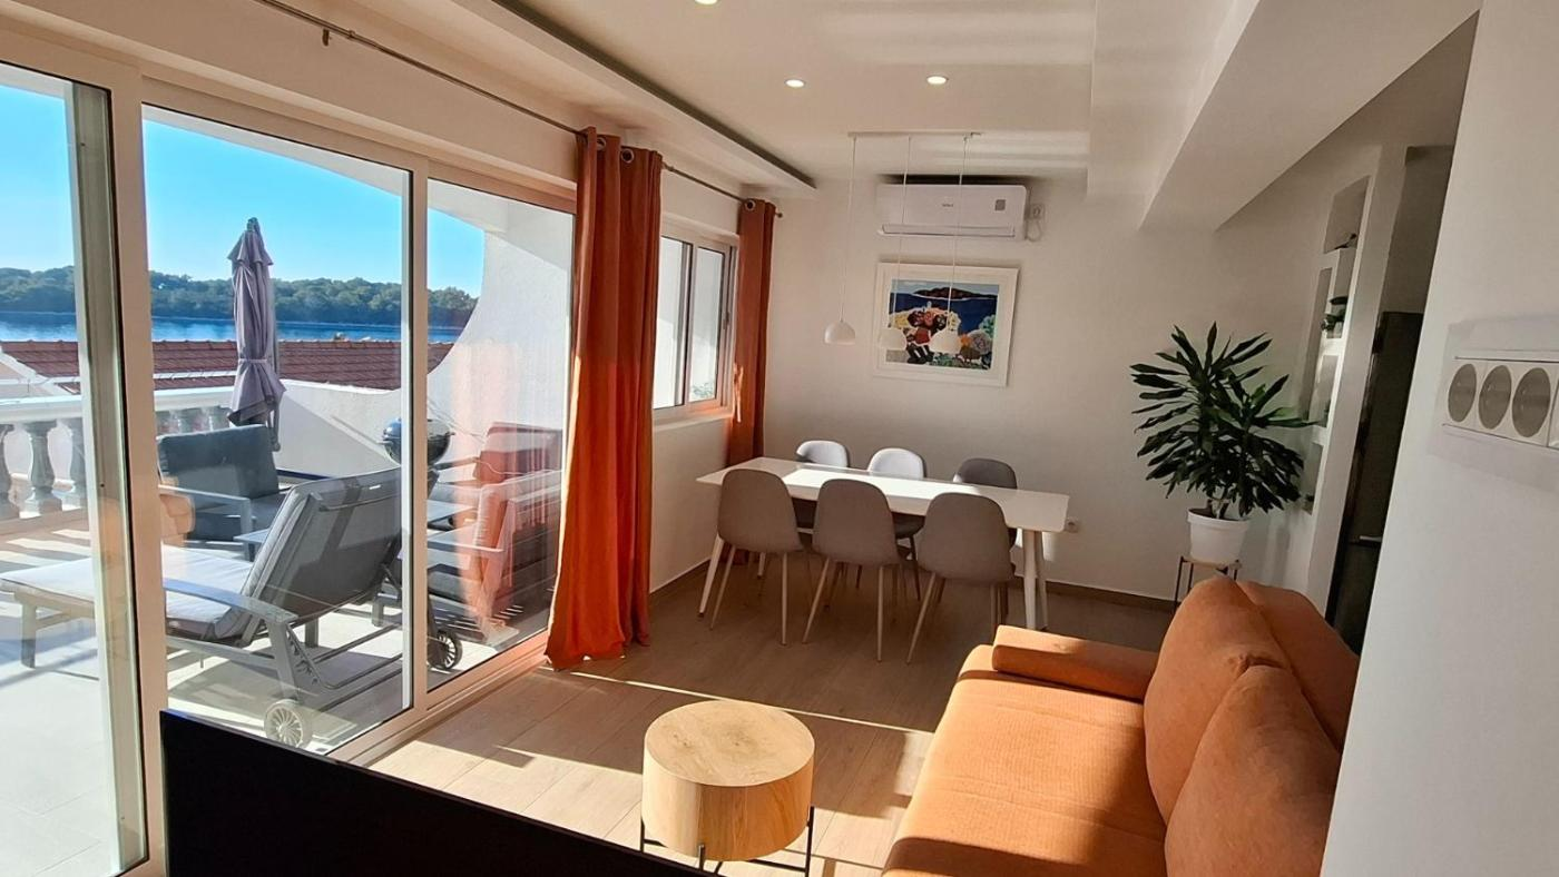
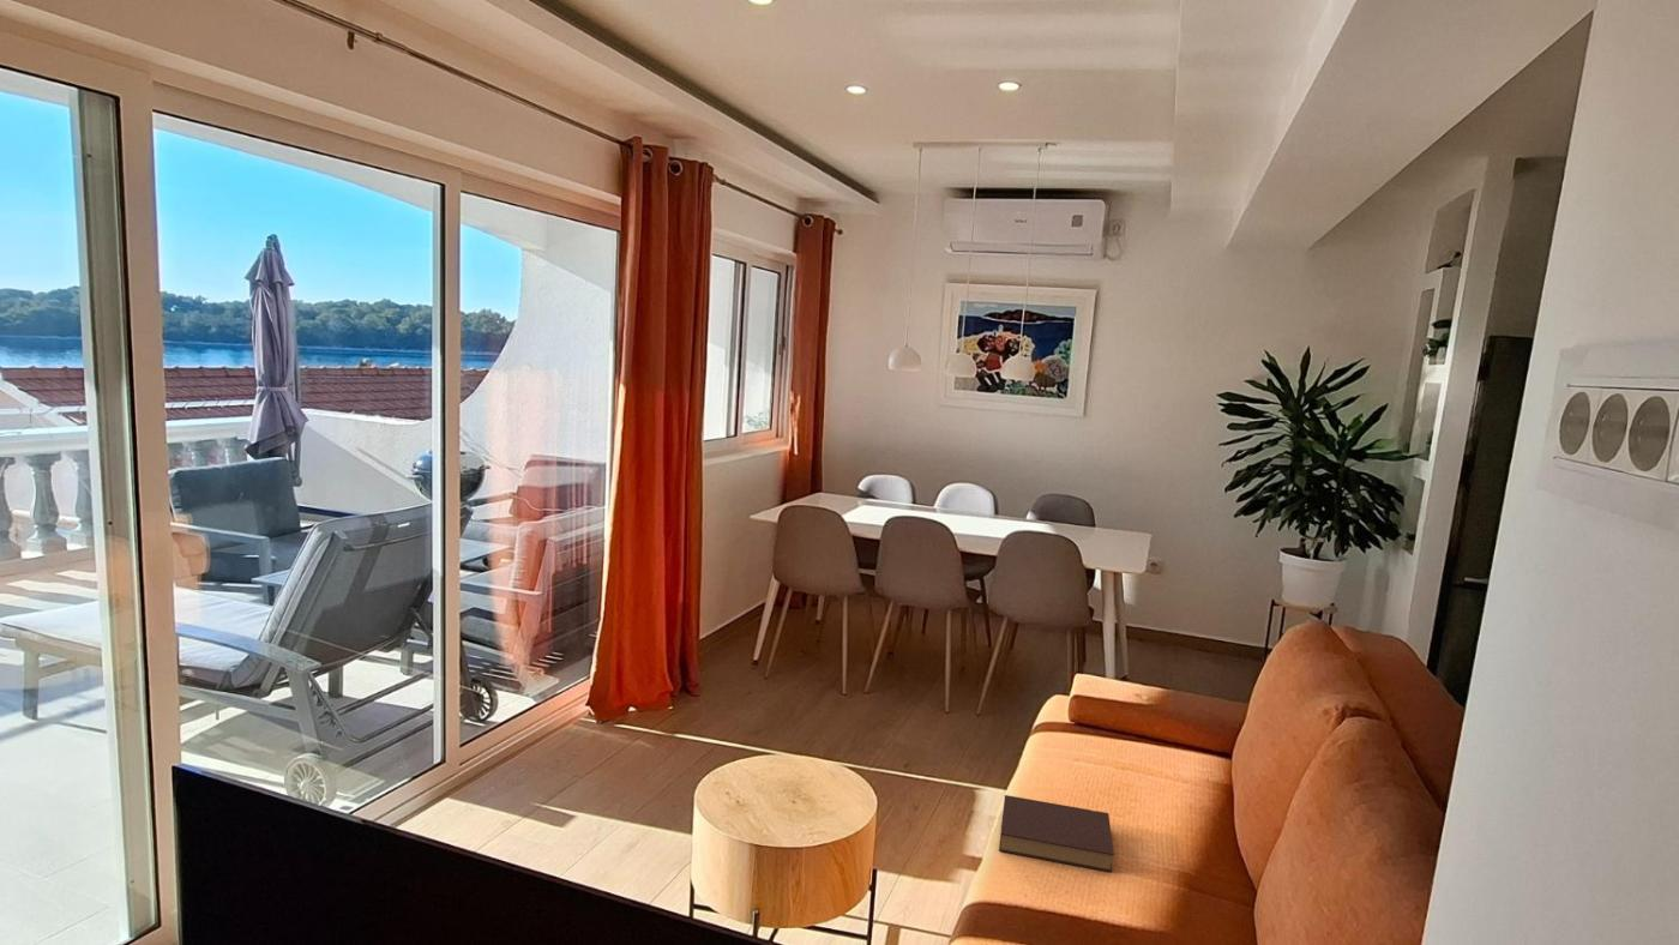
+ book (1054, 830)
